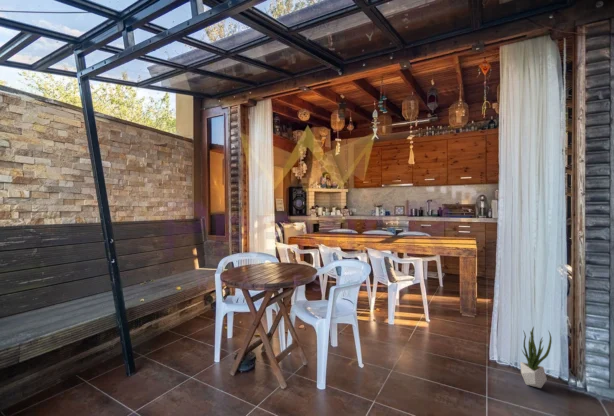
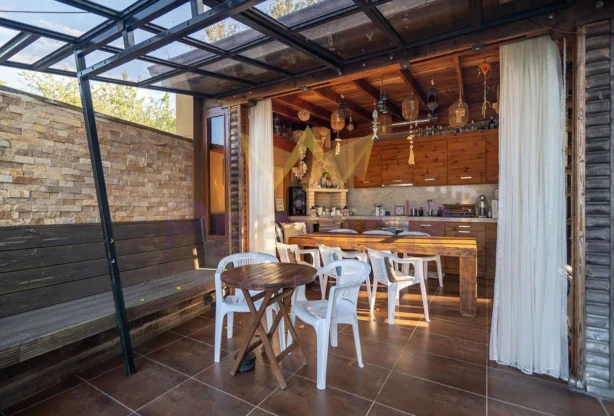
- potted plant (535, 357)
